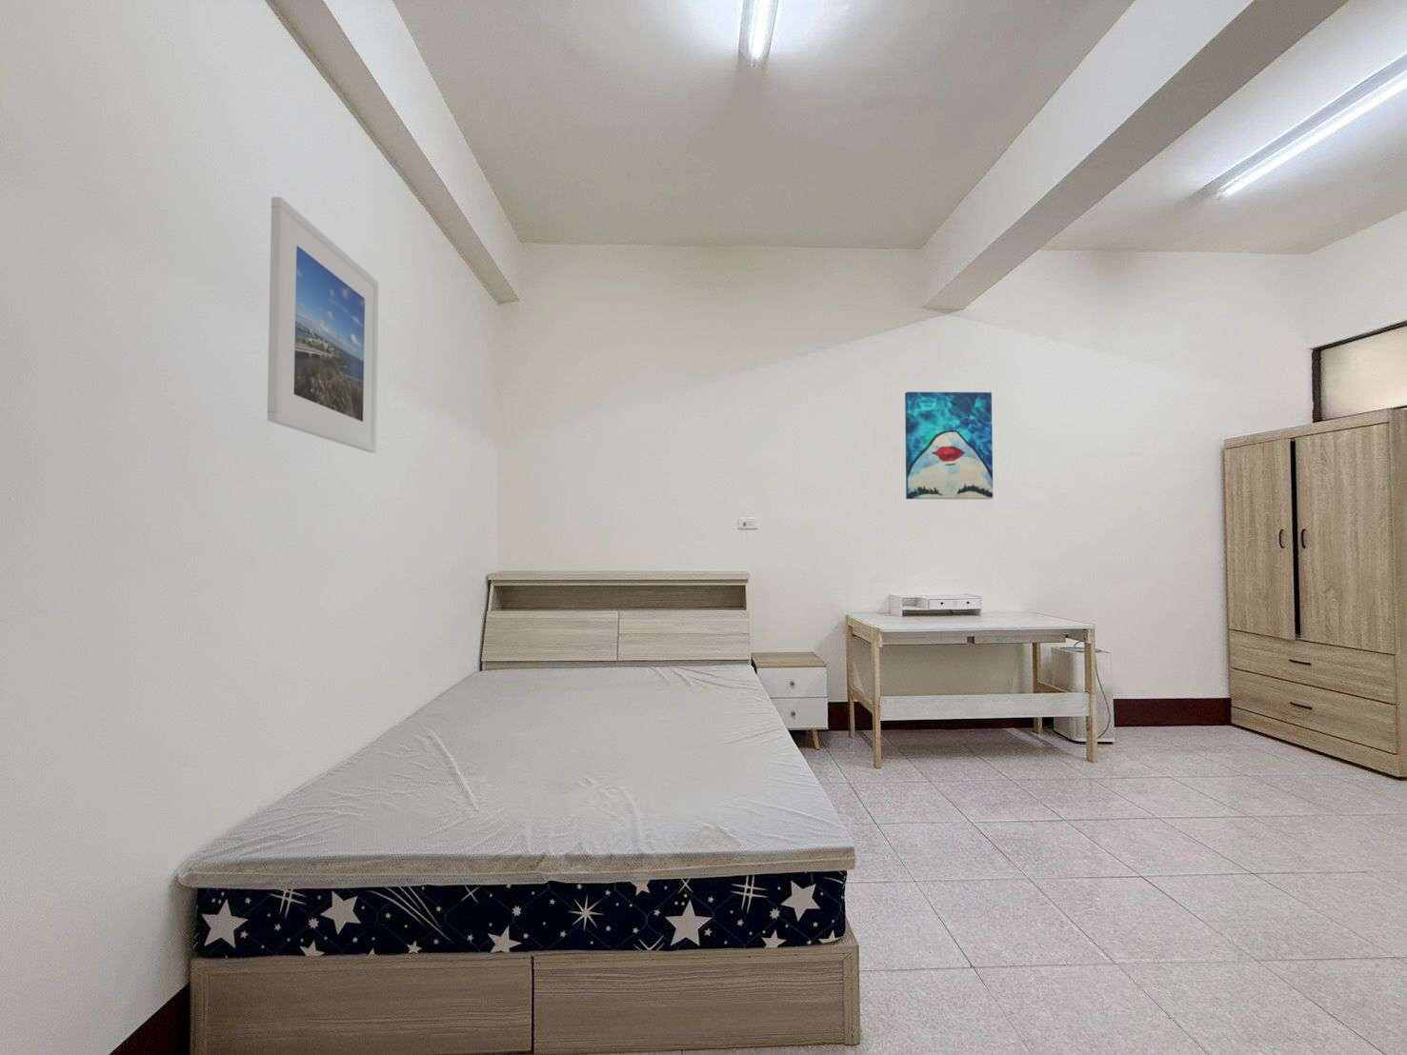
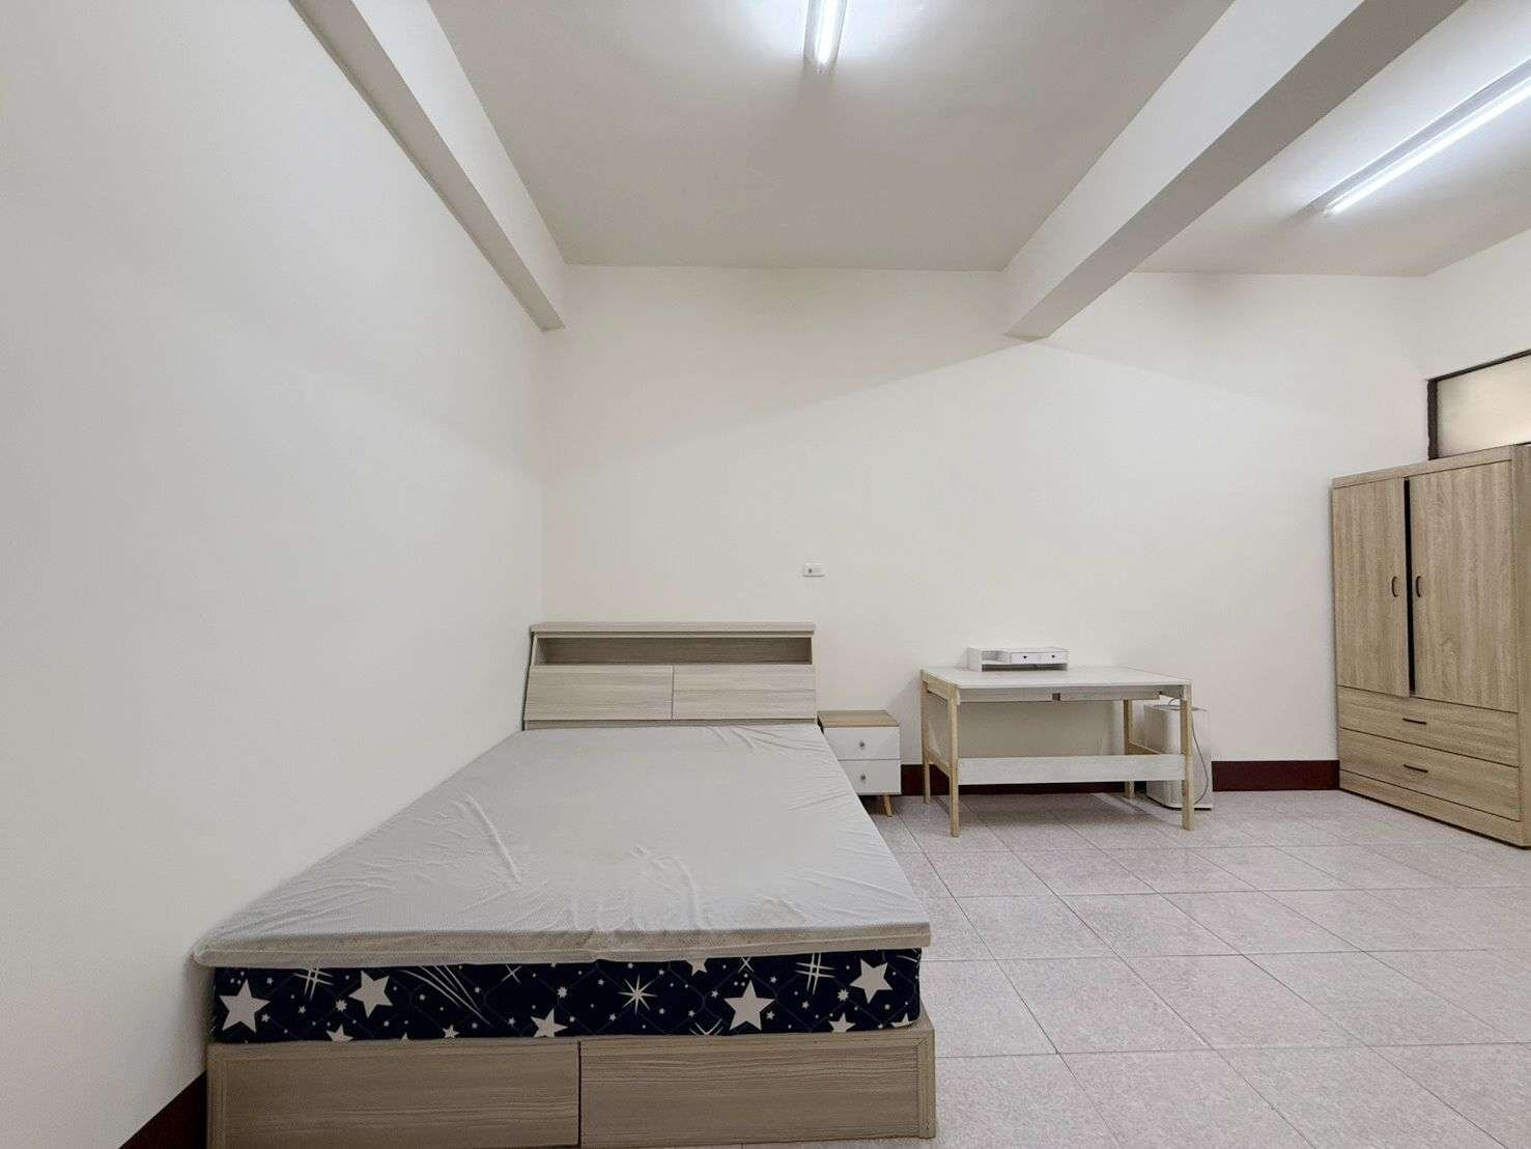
- wall art (949, 445)
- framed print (330, 341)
